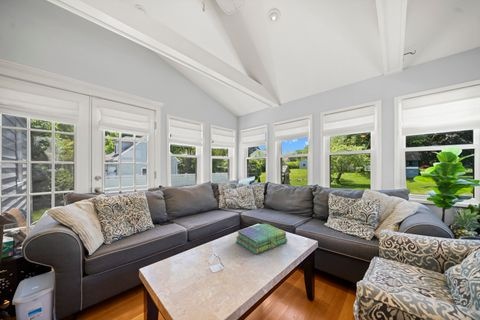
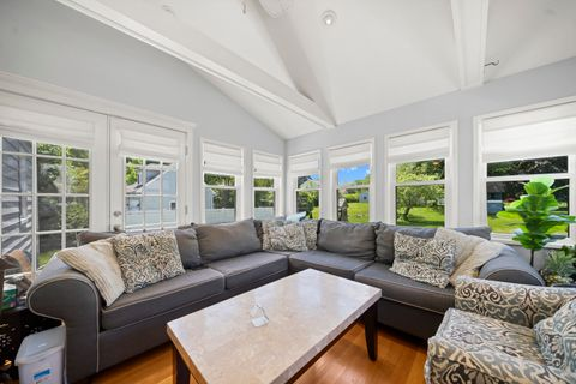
- stack of books (261, 236)
